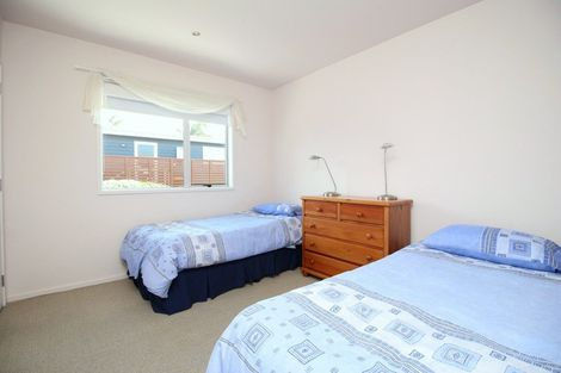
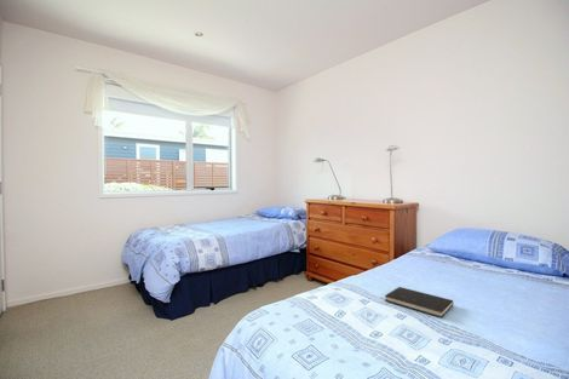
+ hardcover book (418, 300)
